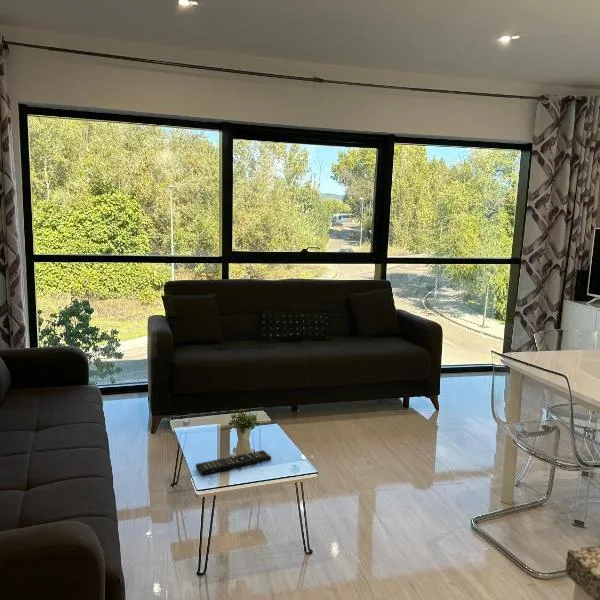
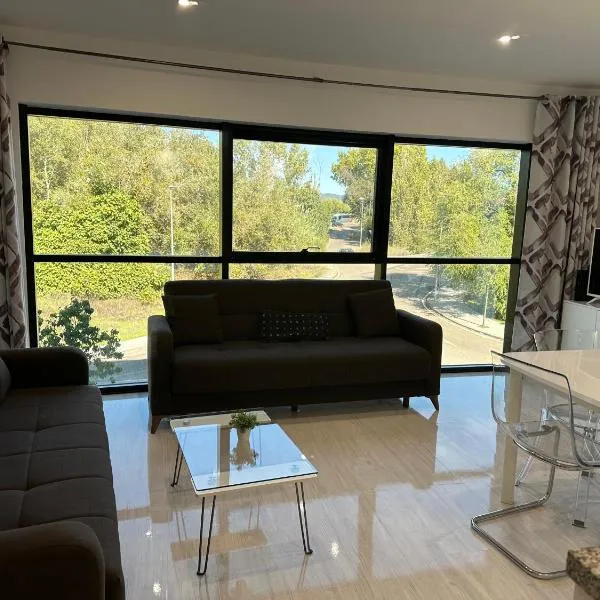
- remote control (234, 461)
